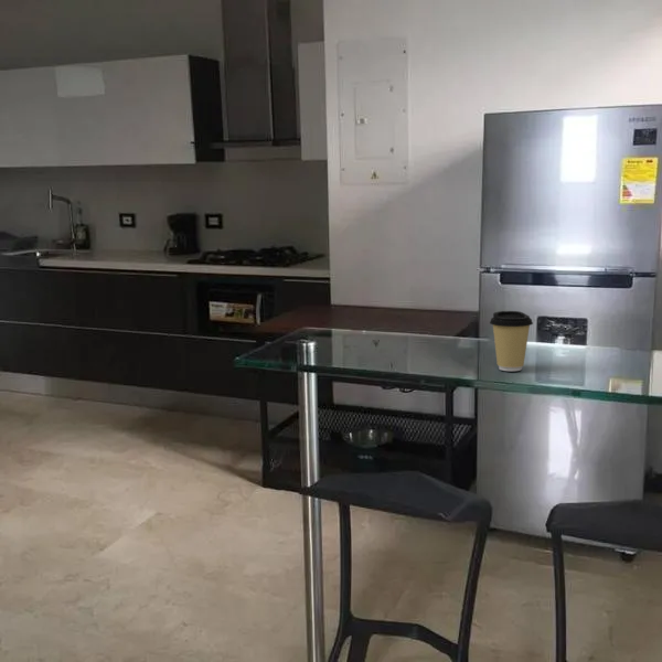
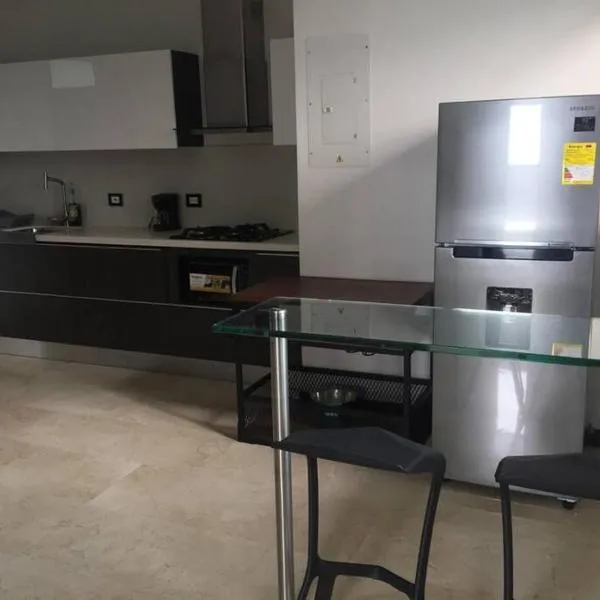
- coffee cup (510, 341)
